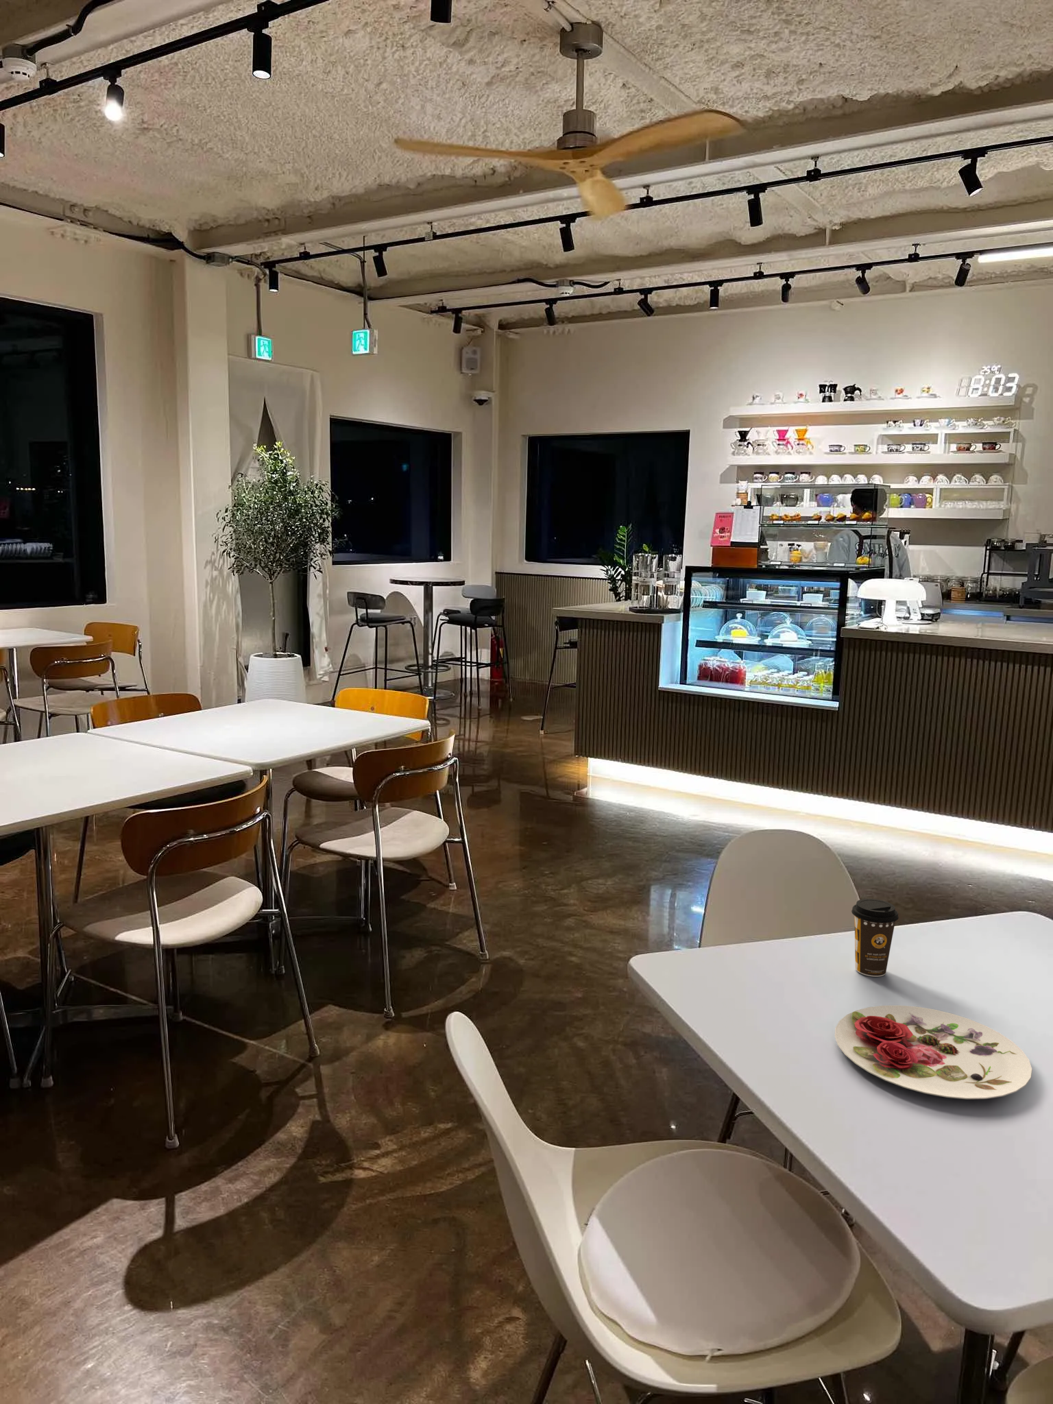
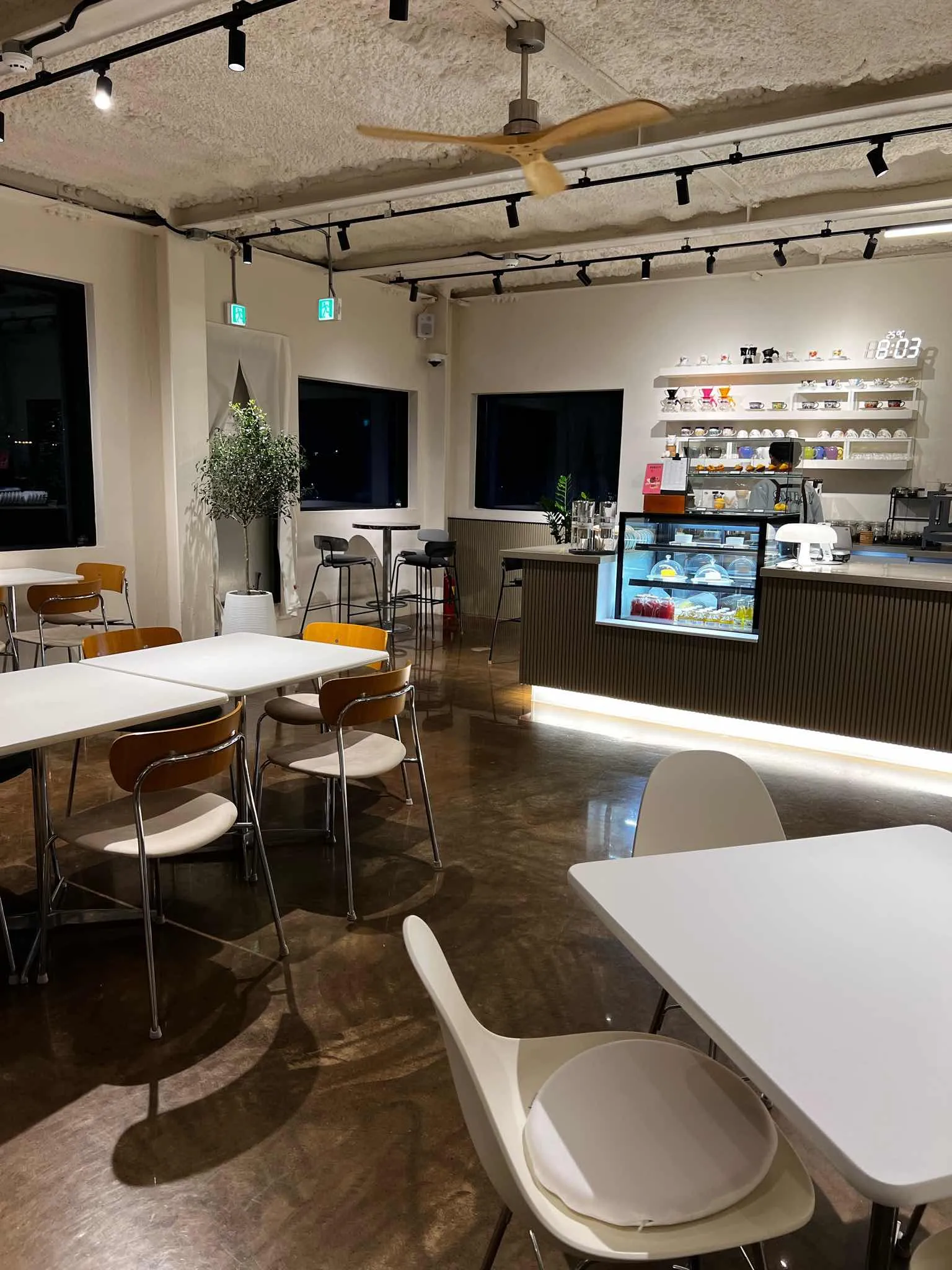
- plate (929, 1047)
- coffee cup (873, 937)
